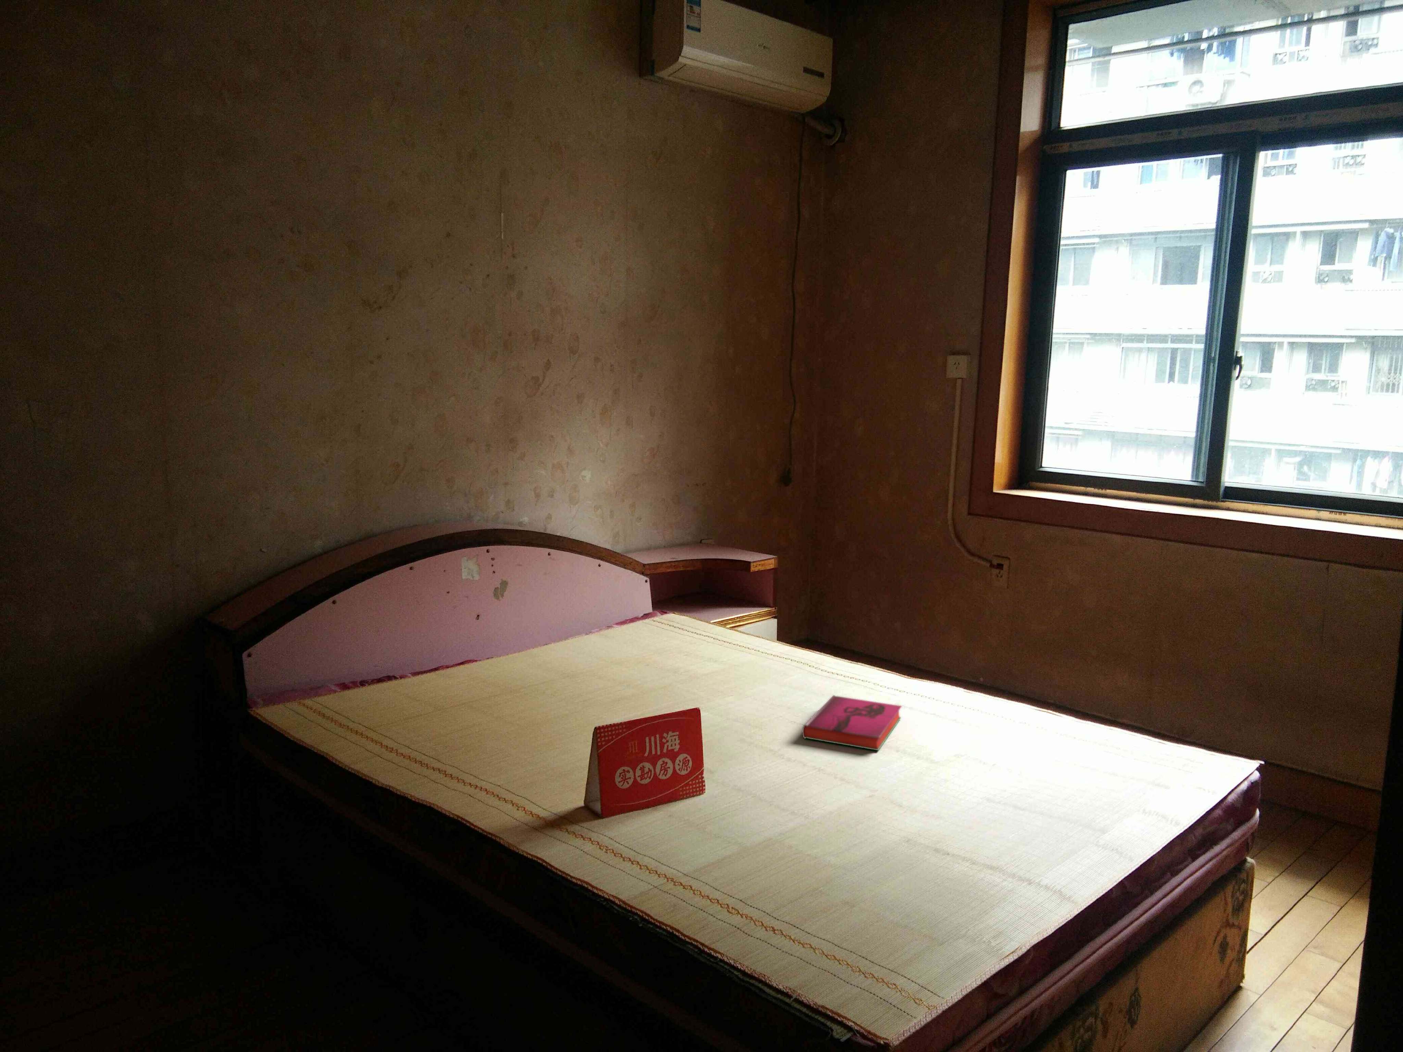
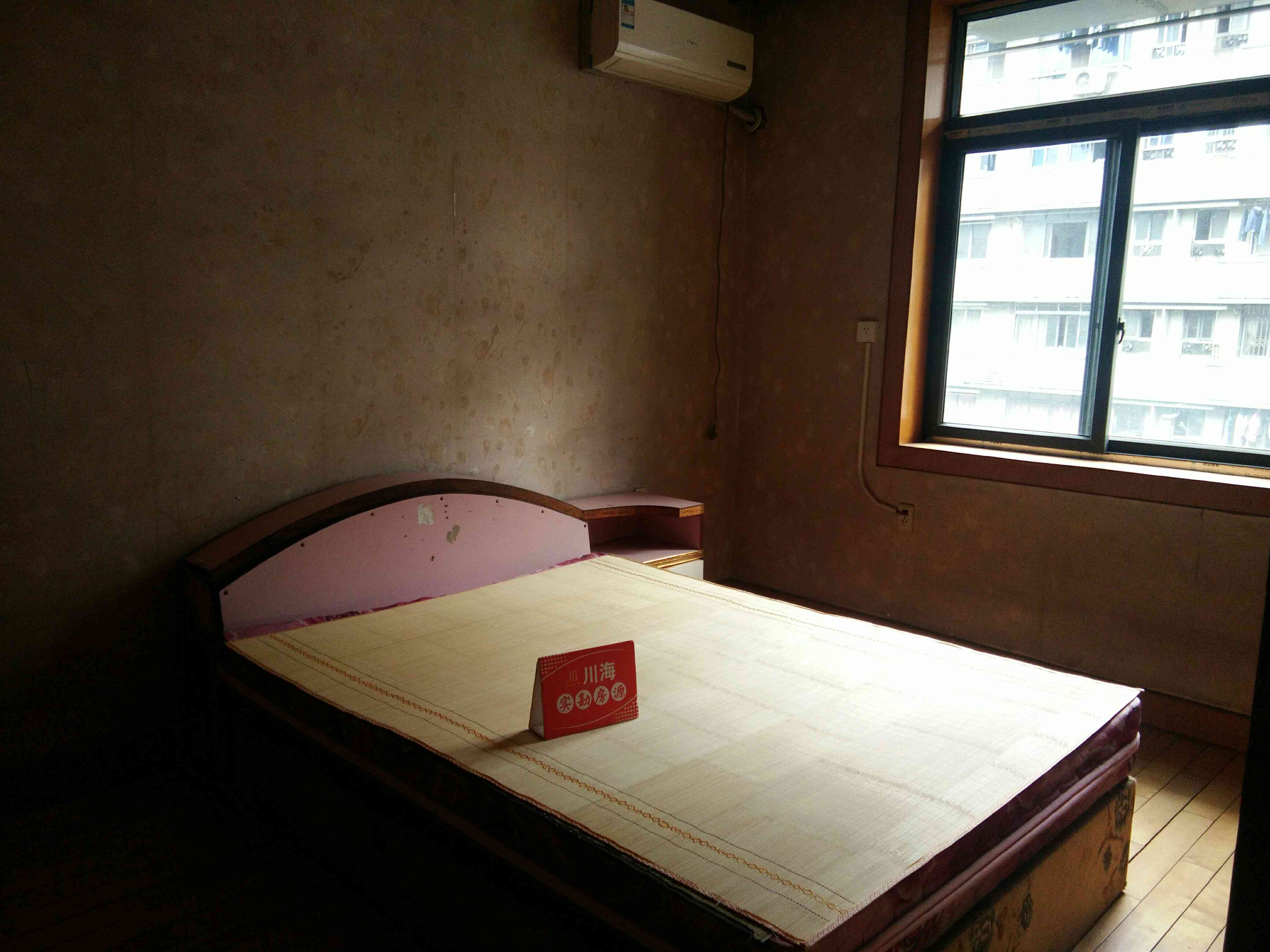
- hardback book (854, 722)
